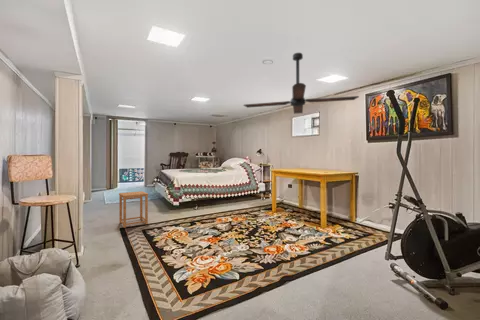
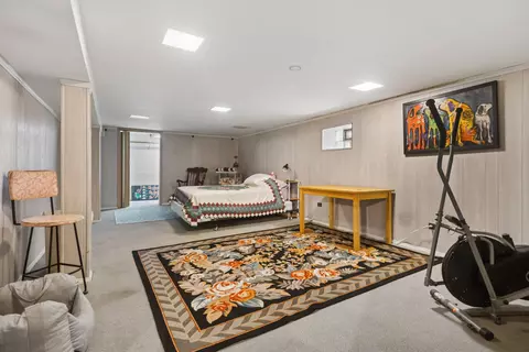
- ceiling fan (297, 80)
- side table (140, 208)
